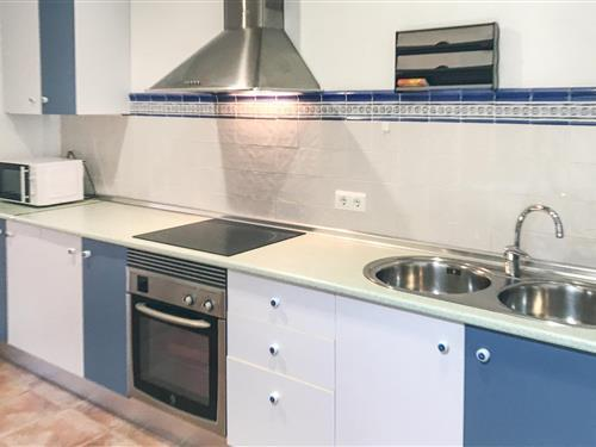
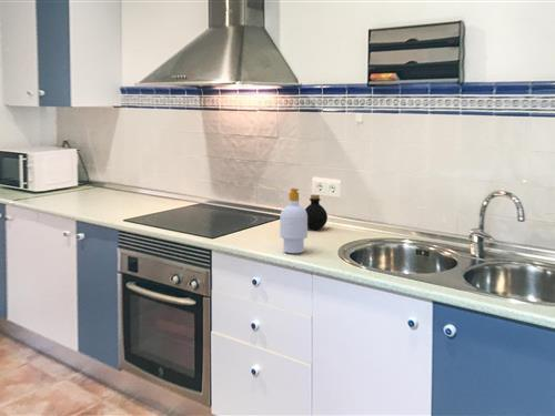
+ soap bottle (293, 220)
+ bottle (314, 212)
